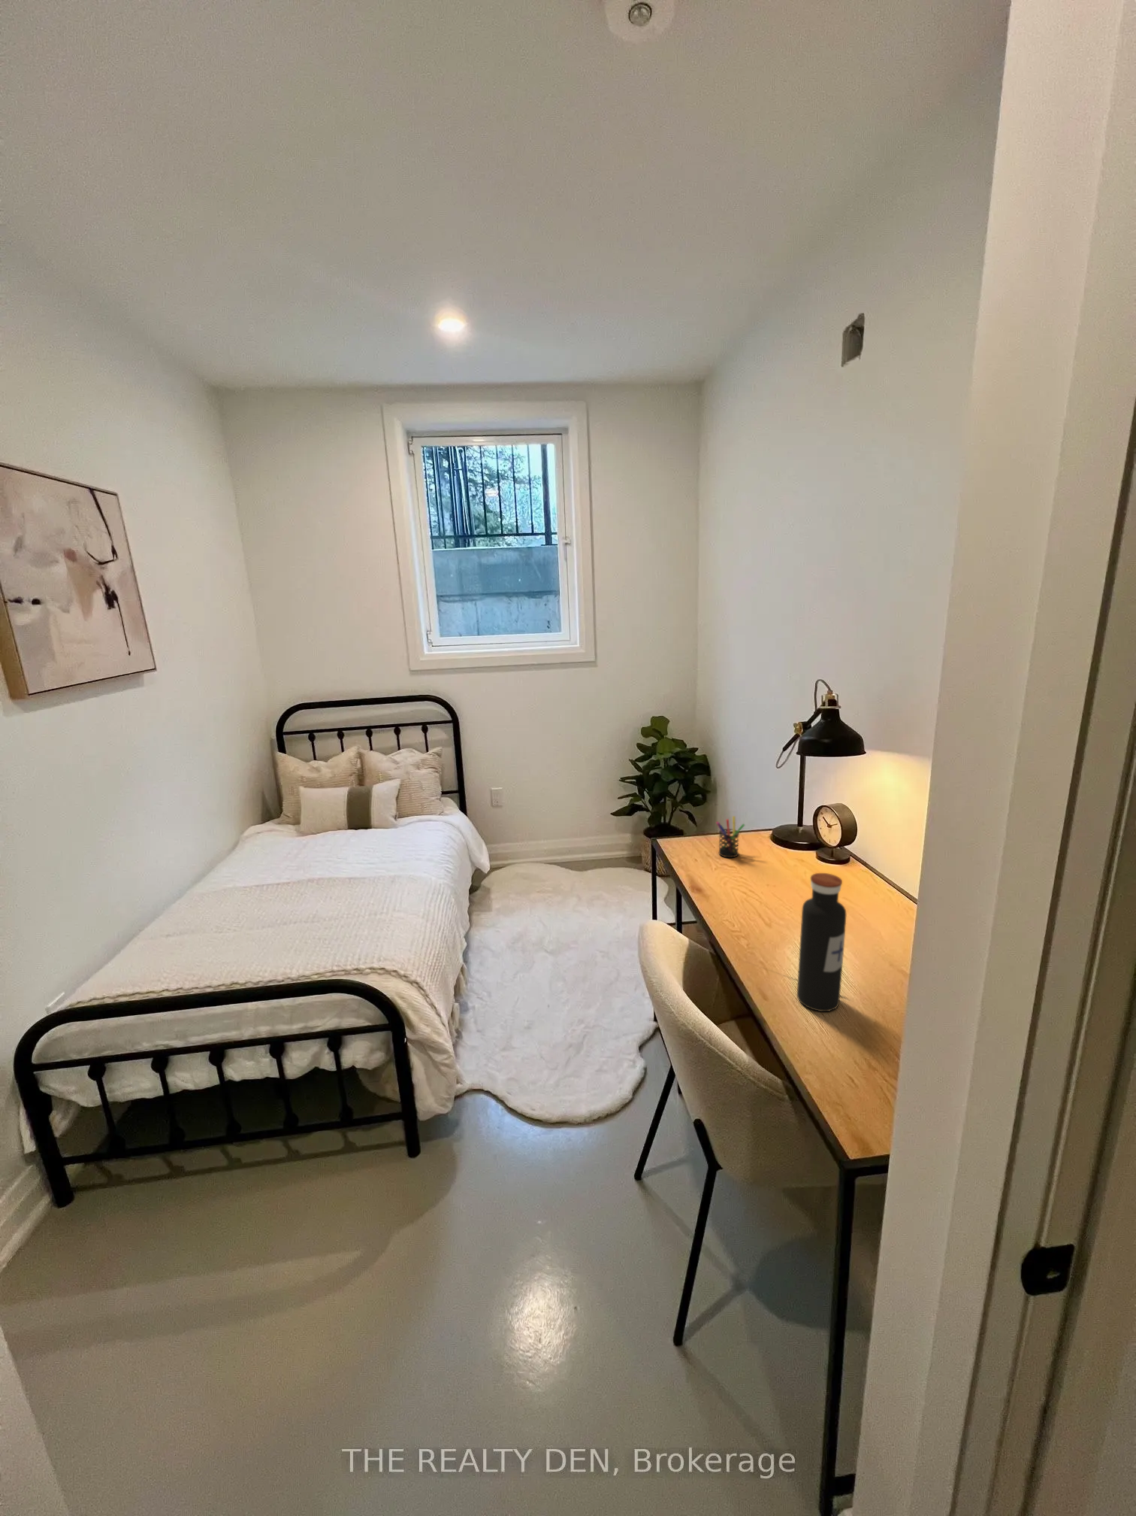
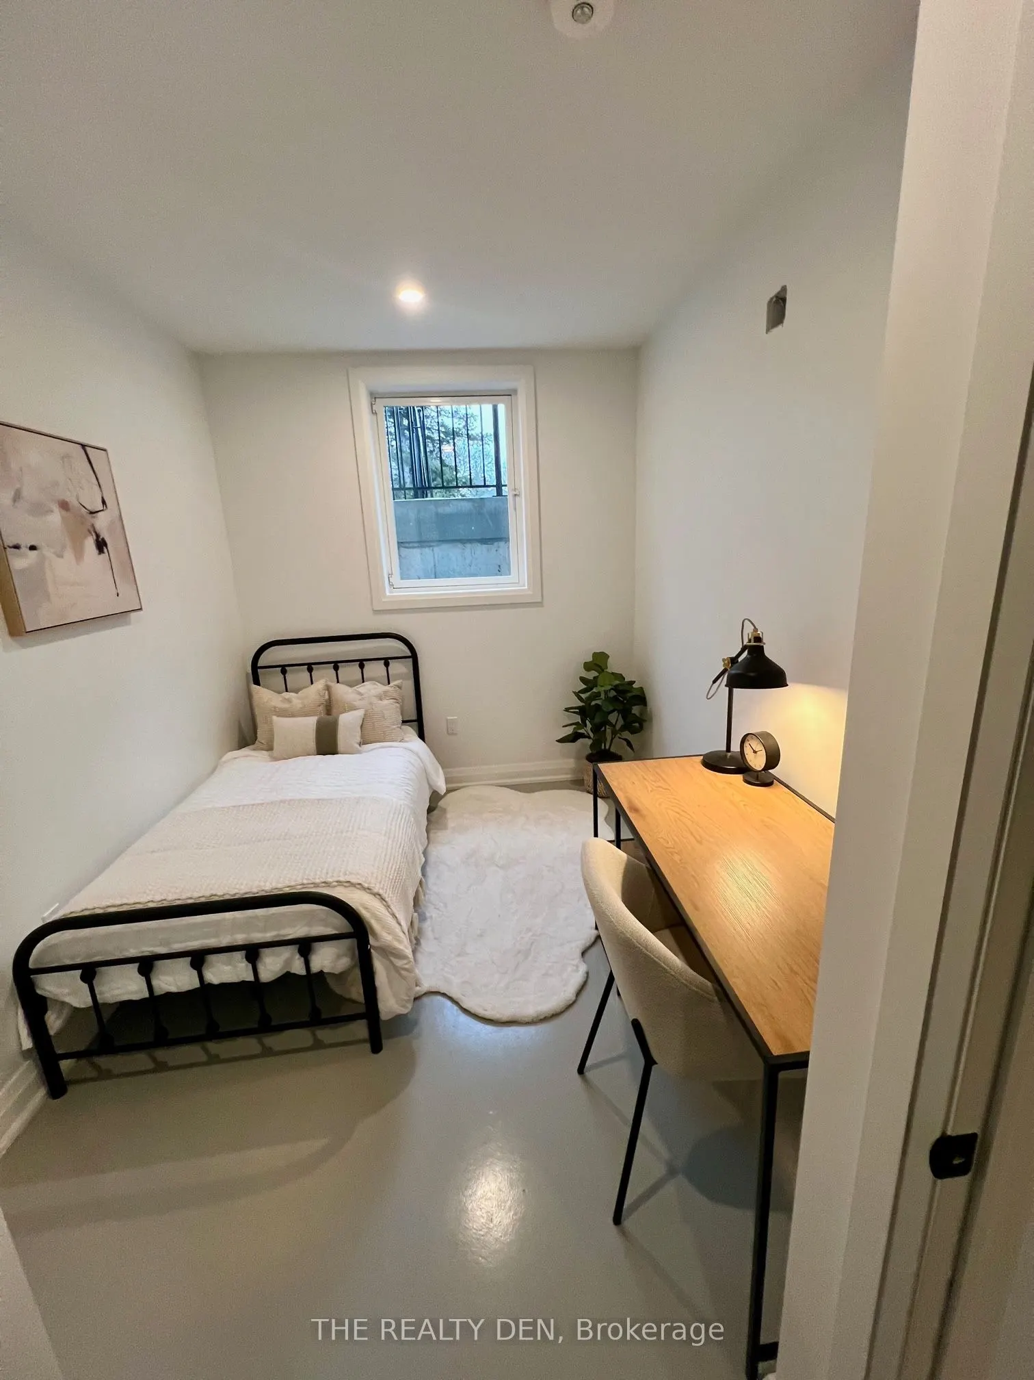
- pen holder (731, 836)
- water bottle (822, 941)
